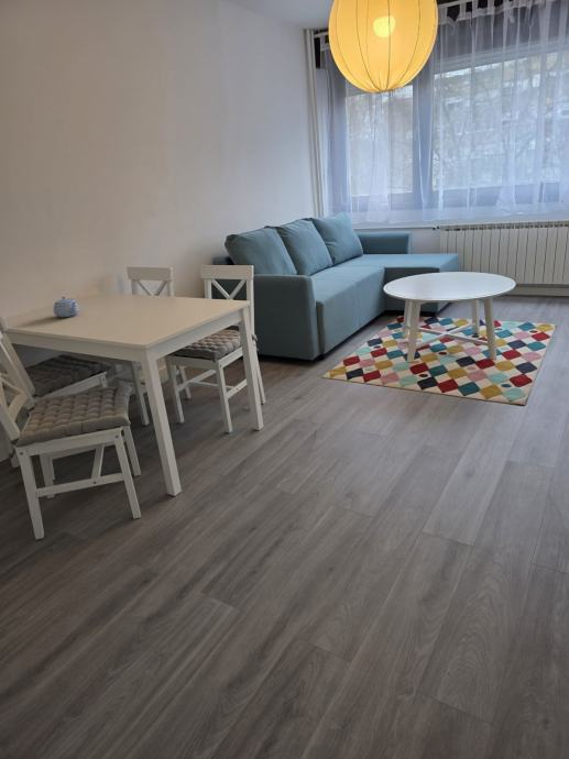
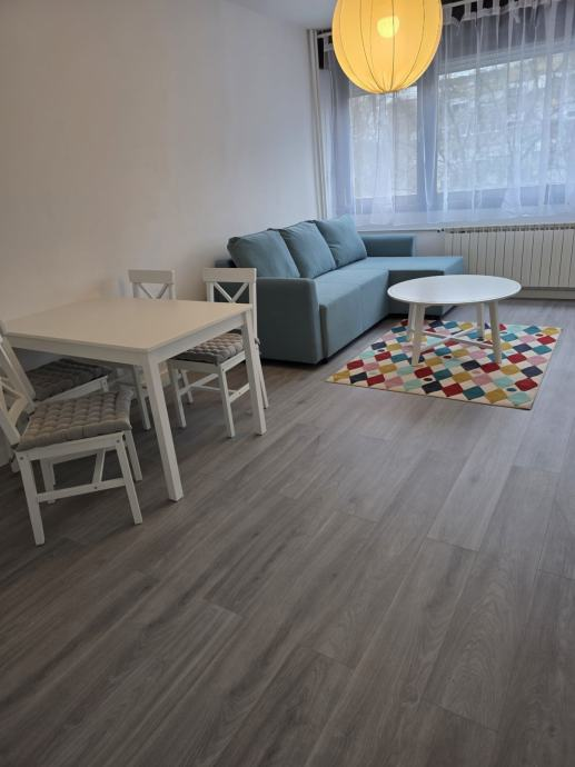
- teapot (66, 306)
